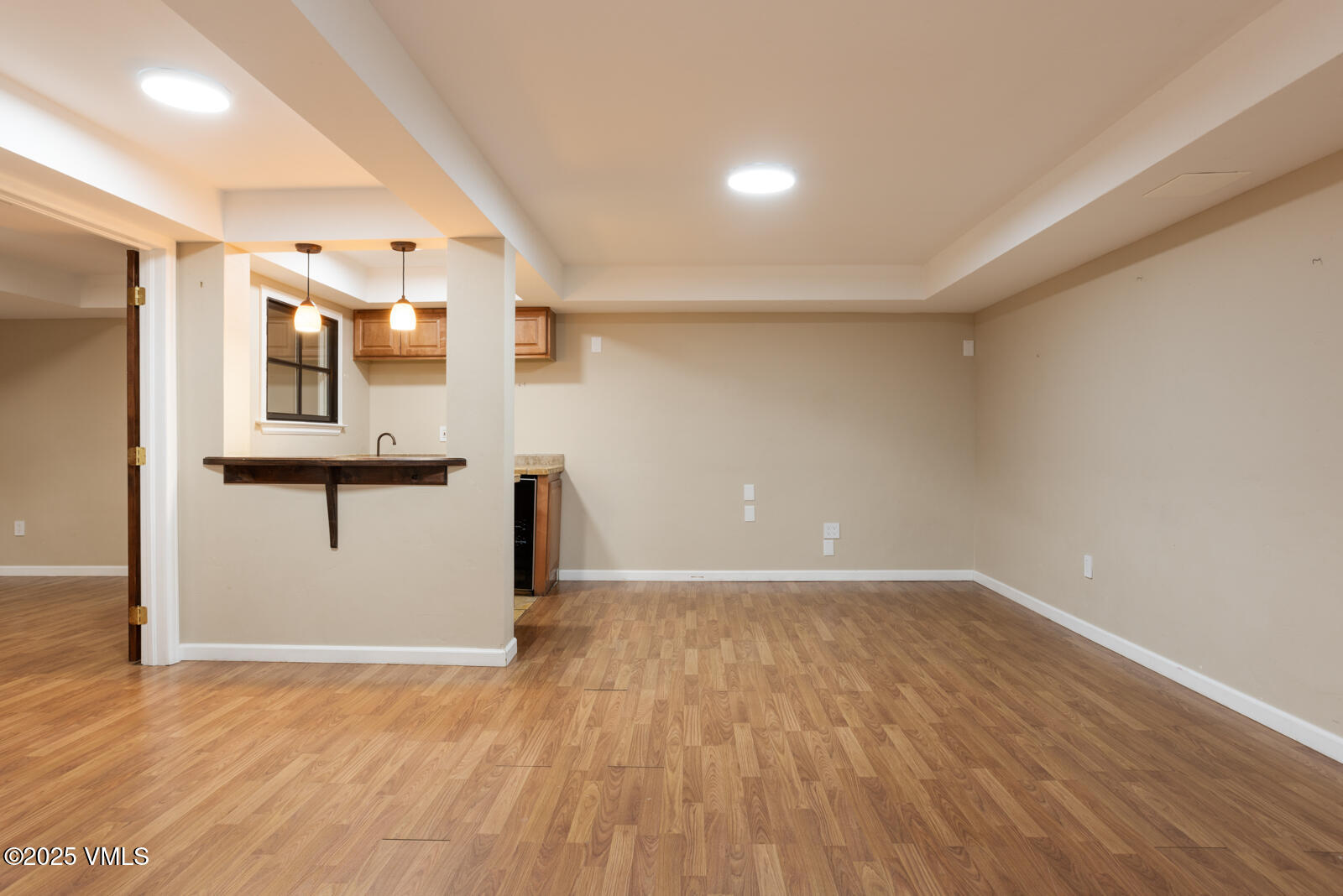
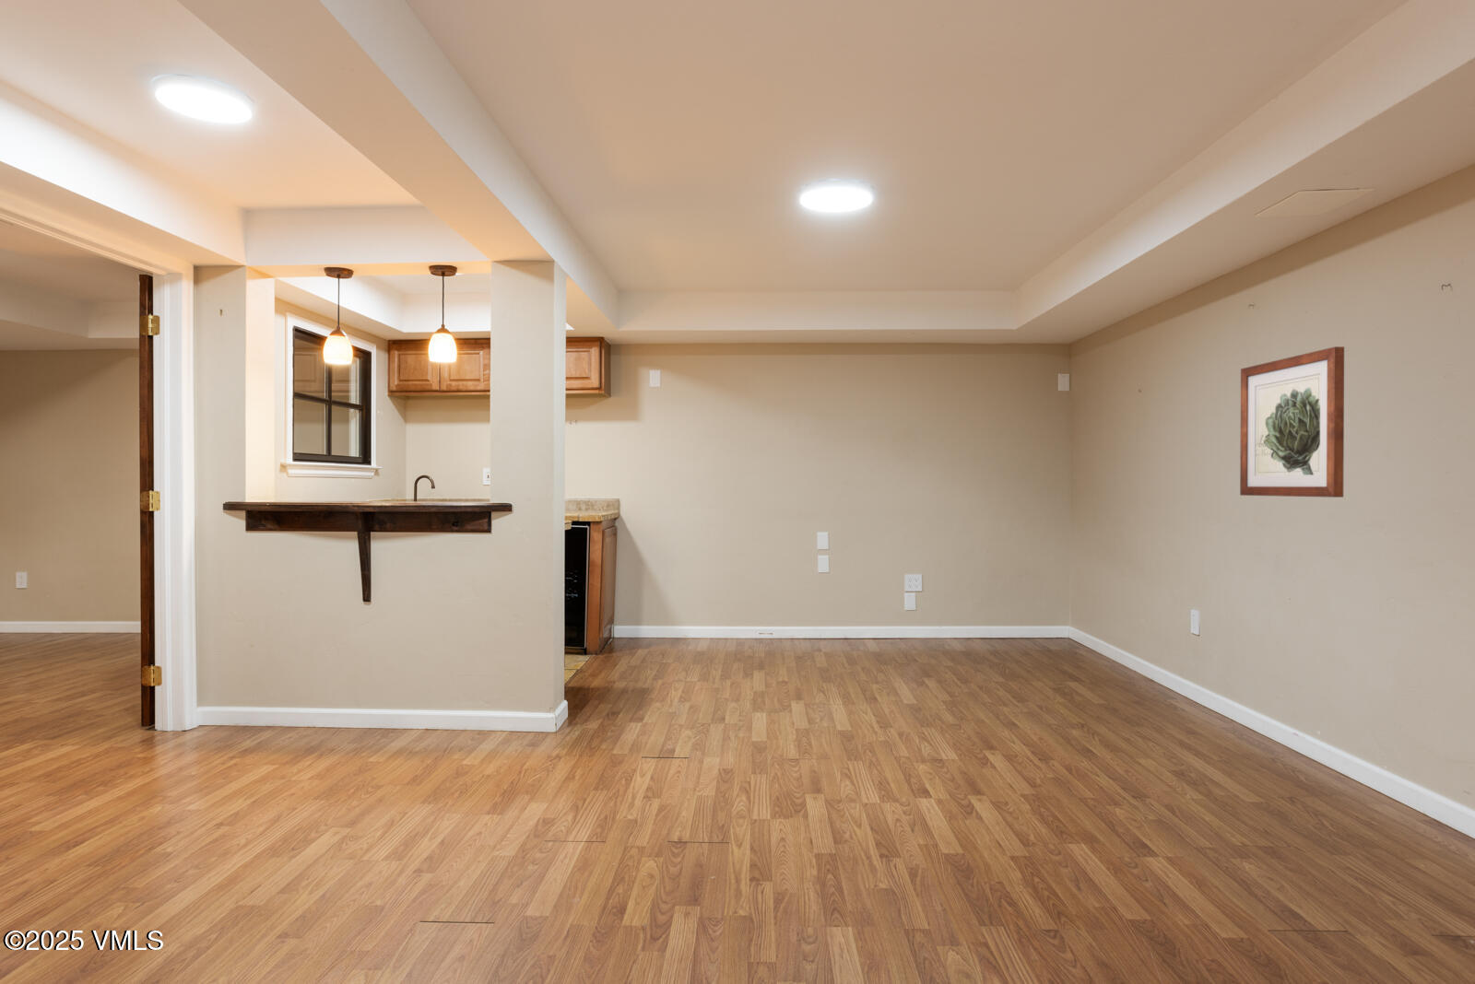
+ wall art (1287, 427)
